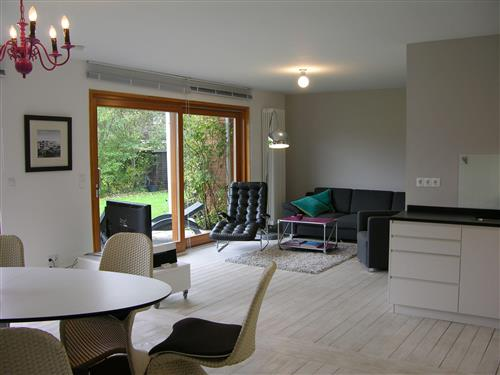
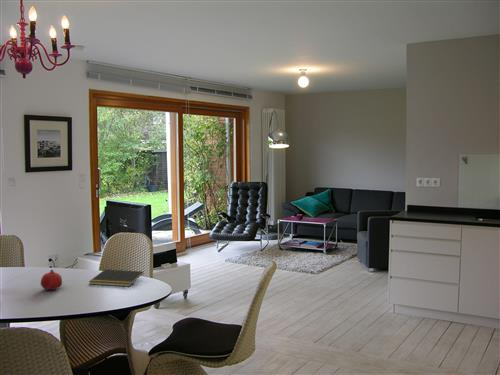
+ fruit (51, 279)
+ notepad (116, 277)
